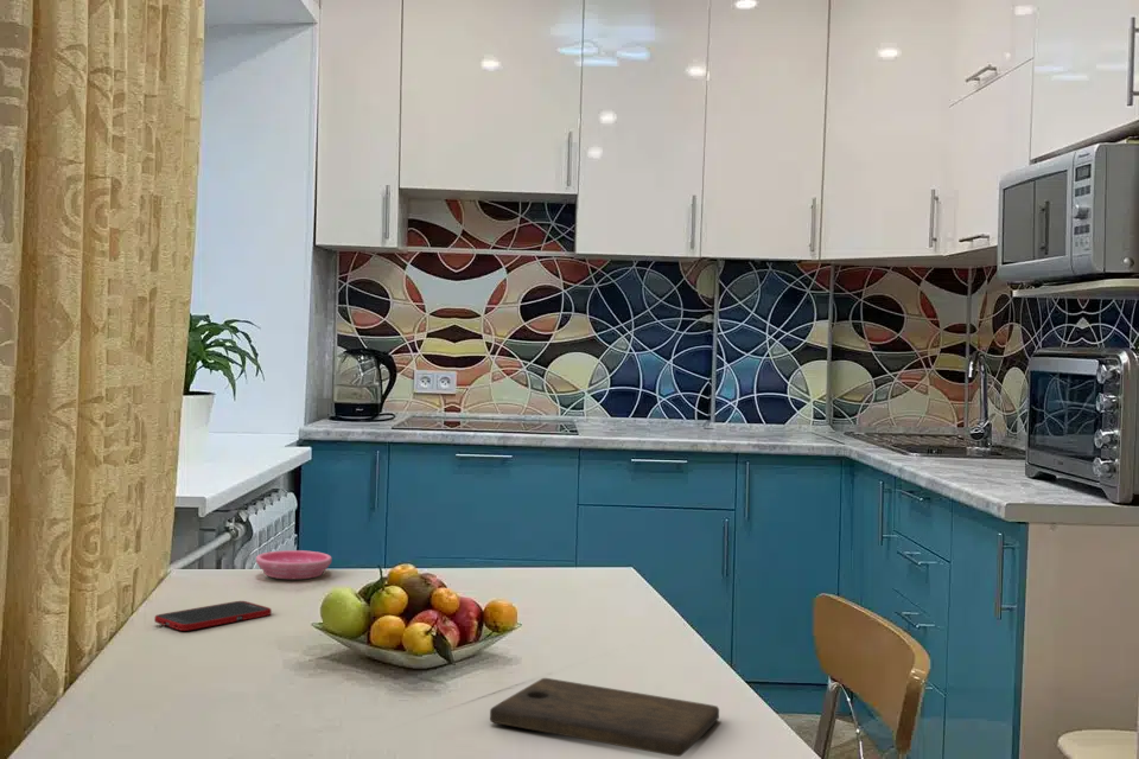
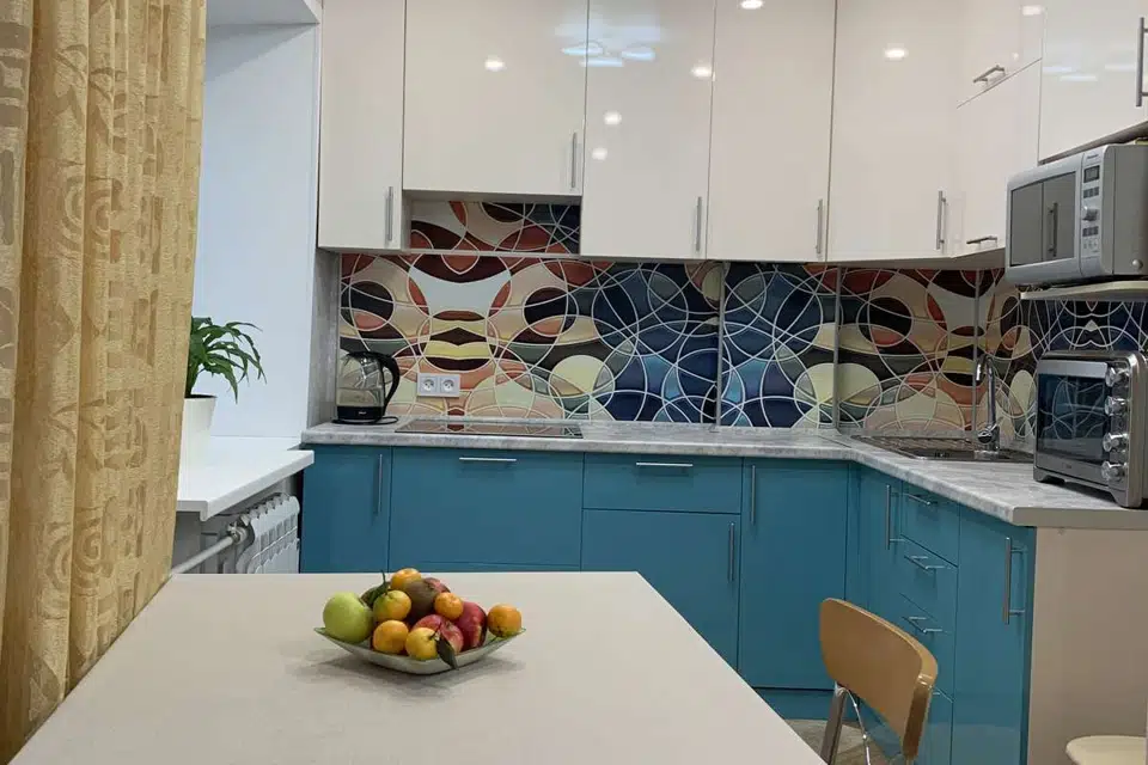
- cutting board (605, 713)
- cell phone (214, 616)
- saucer (293, 565)
